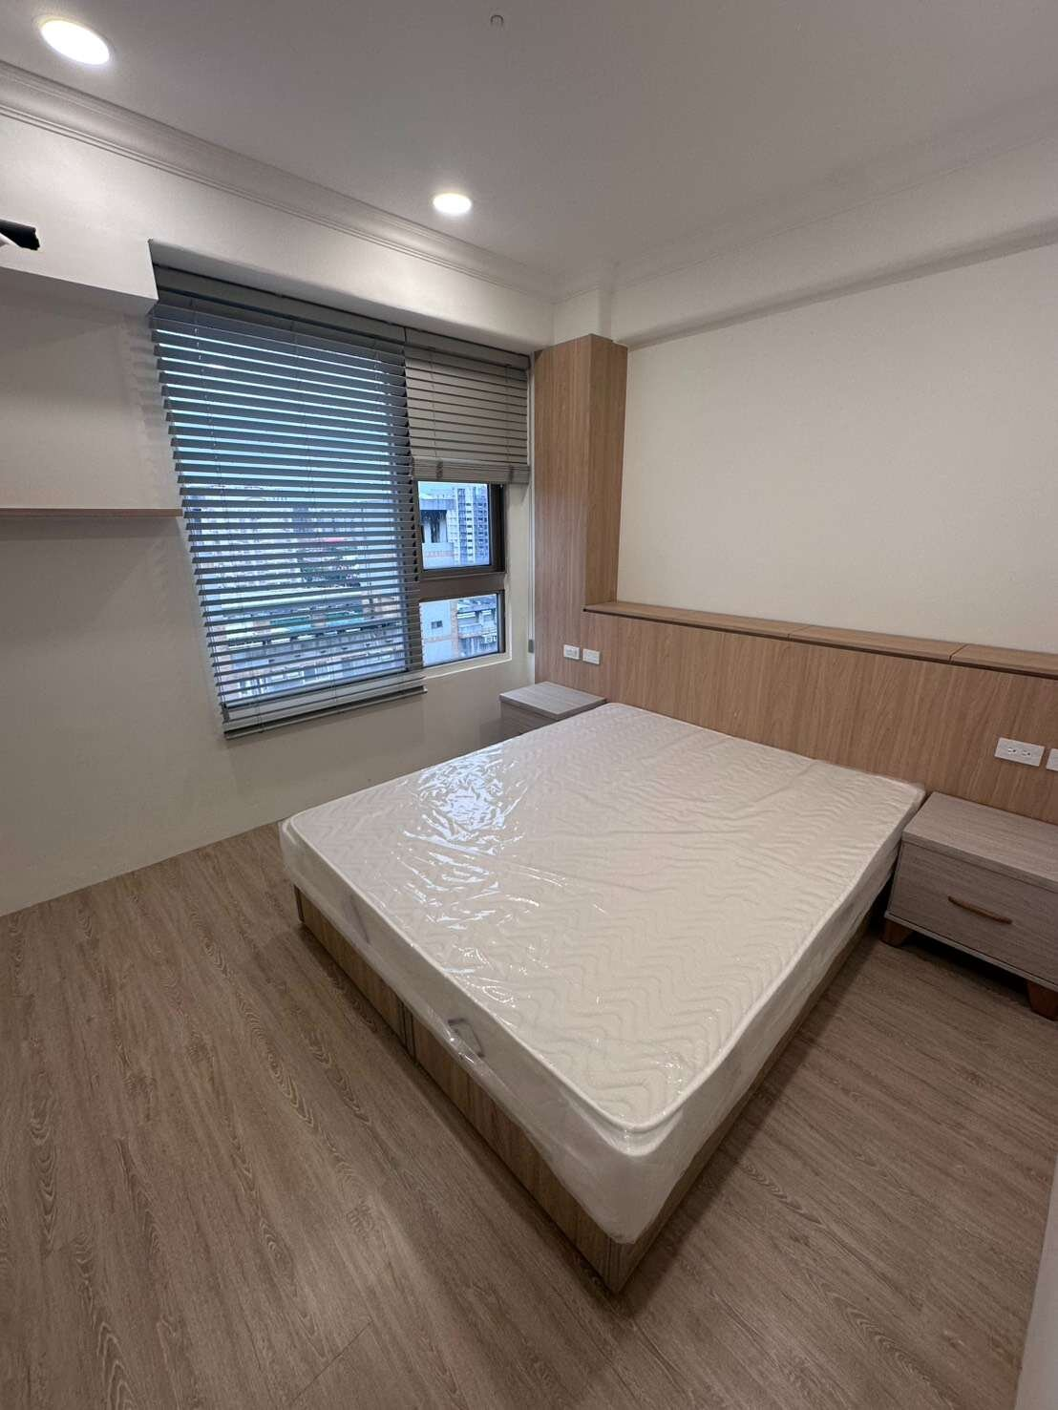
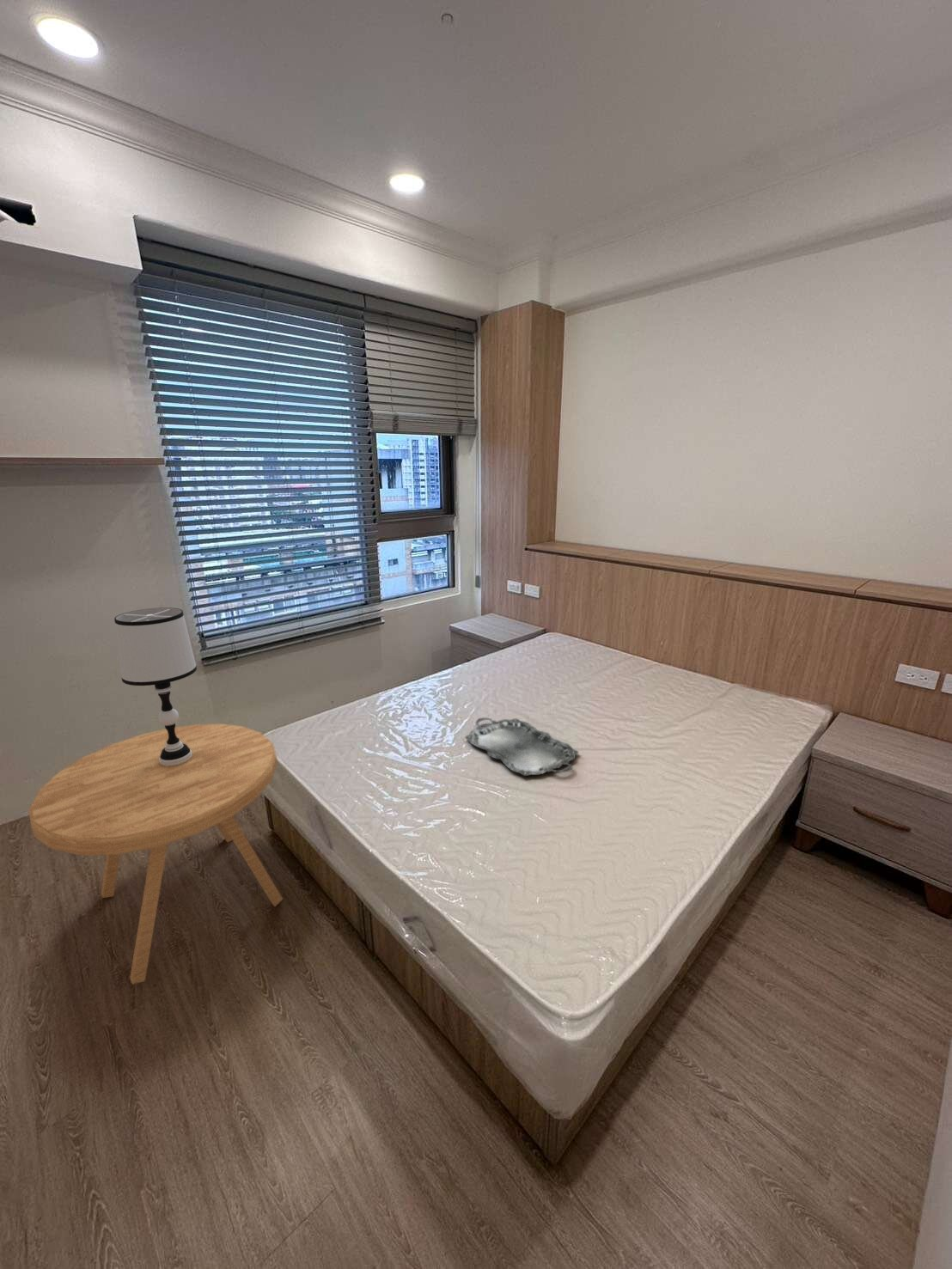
+ serving tray (520, 744)
+ side table (178, 839)
+ table lamp (163, 689)
